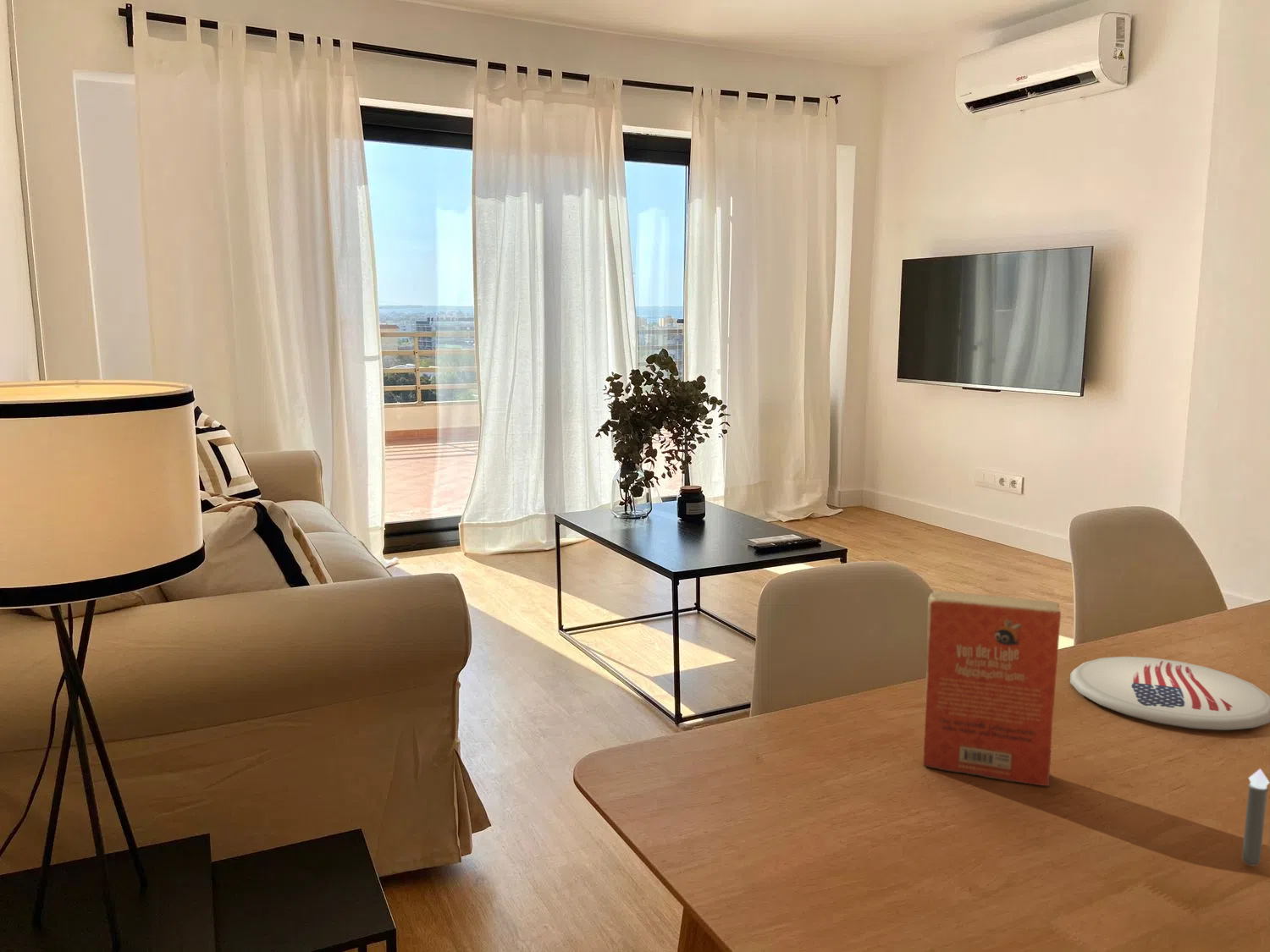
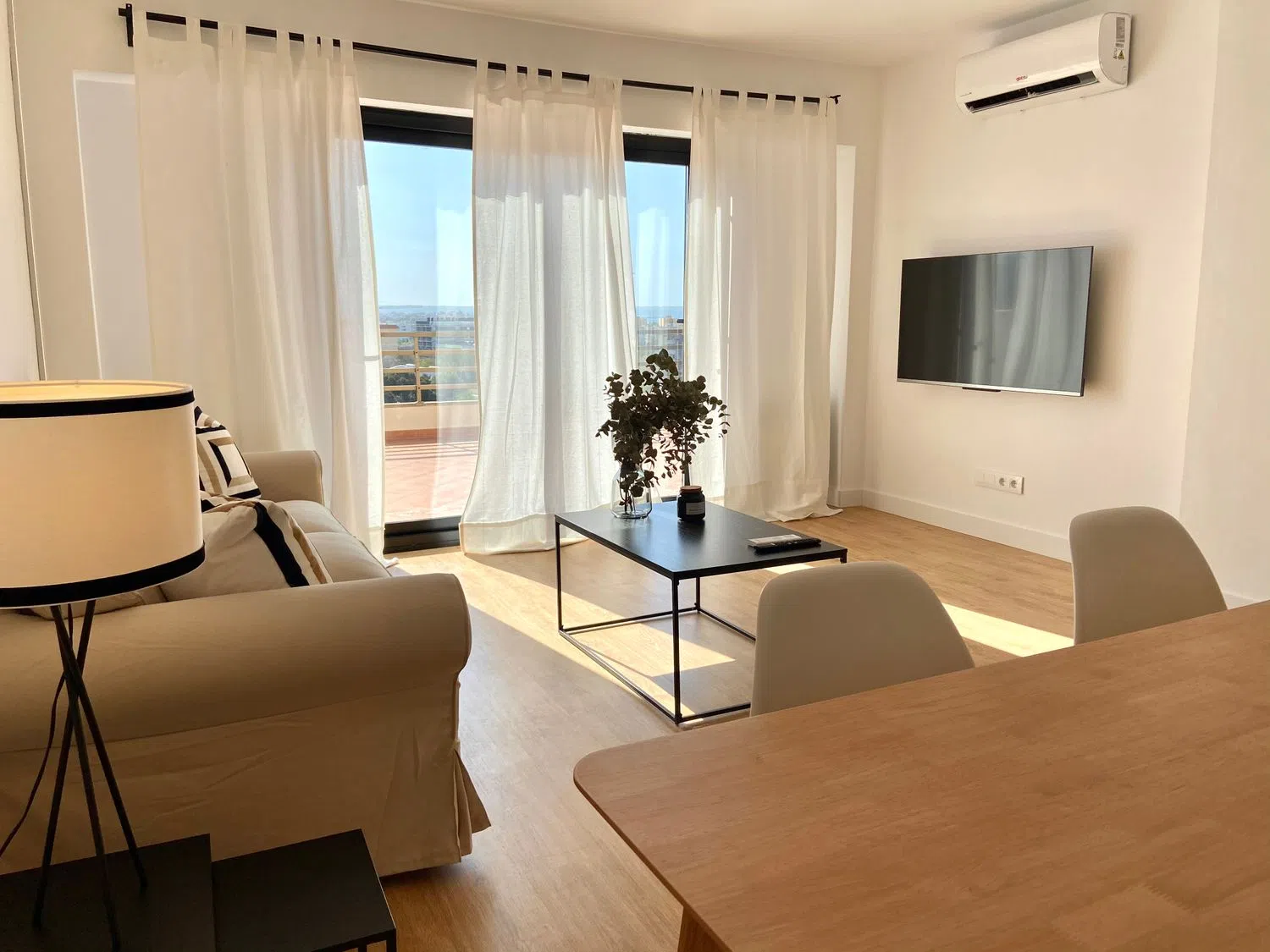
- plate (1169, 688)
- candle (1255, 817)
- paperback book (992, 685)
